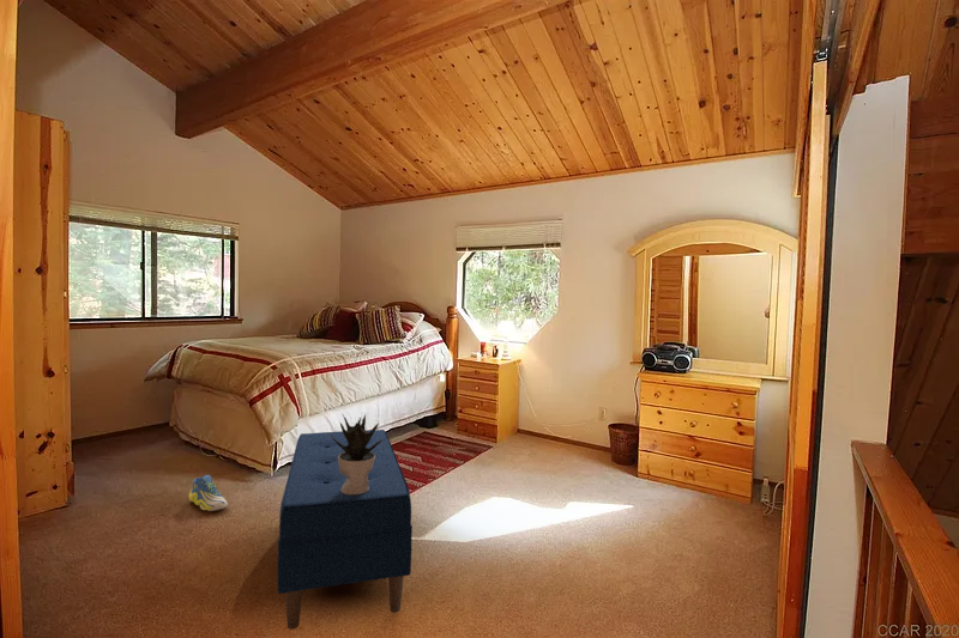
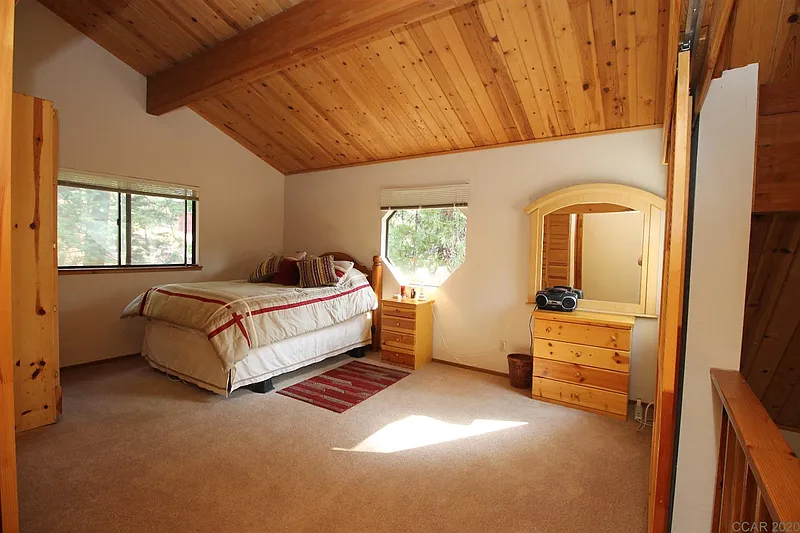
- potted plant (354, 450)
- bench (344, 506)
- sneaker (206, 491)
